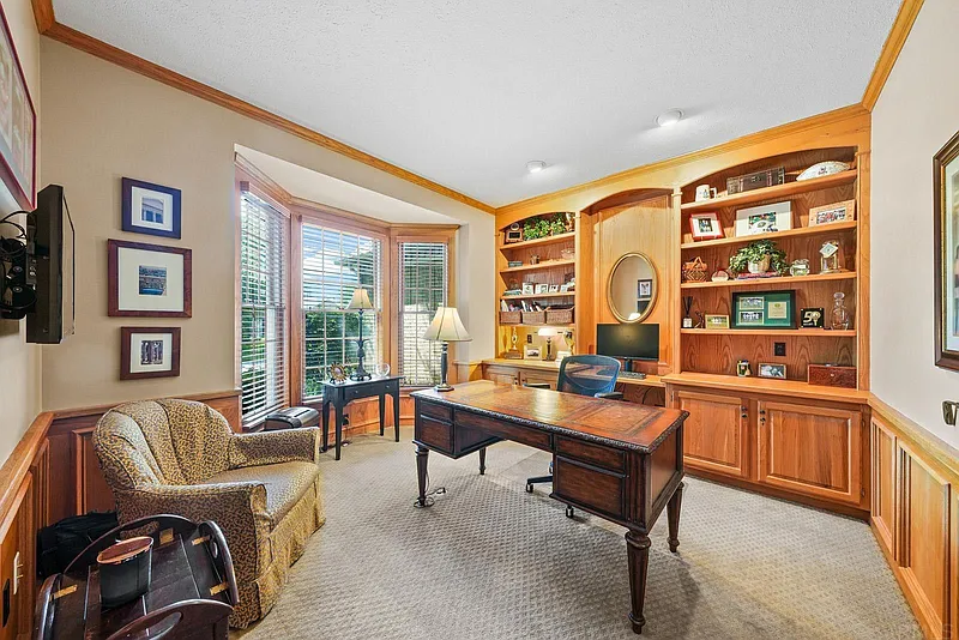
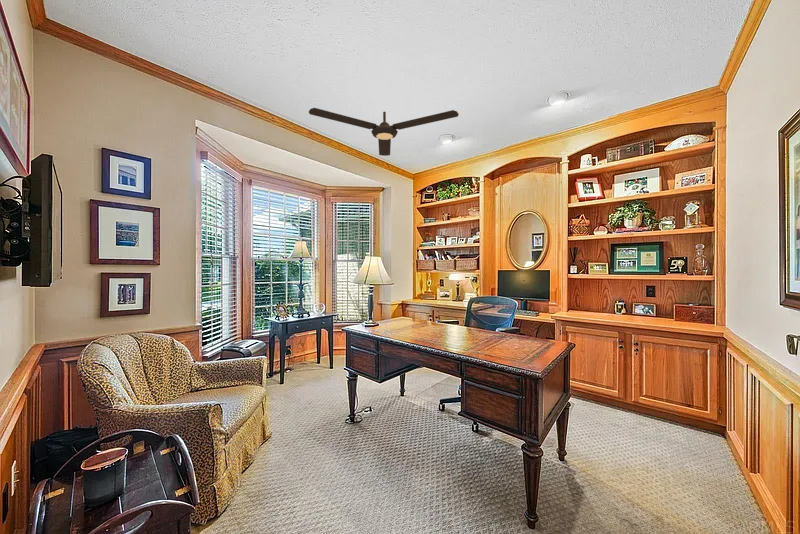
+ ceiling fan (384, 131)
